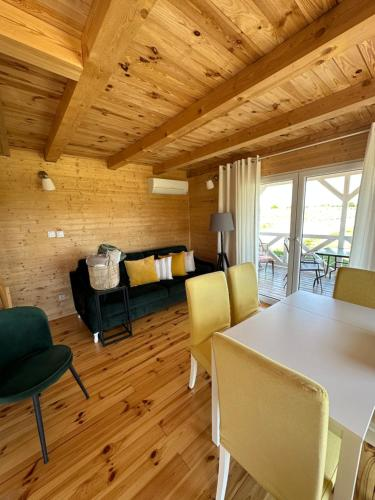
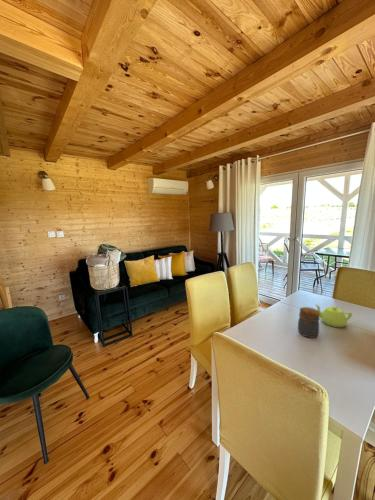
+ jar (309, 321)
+ teapot (332, 314)
